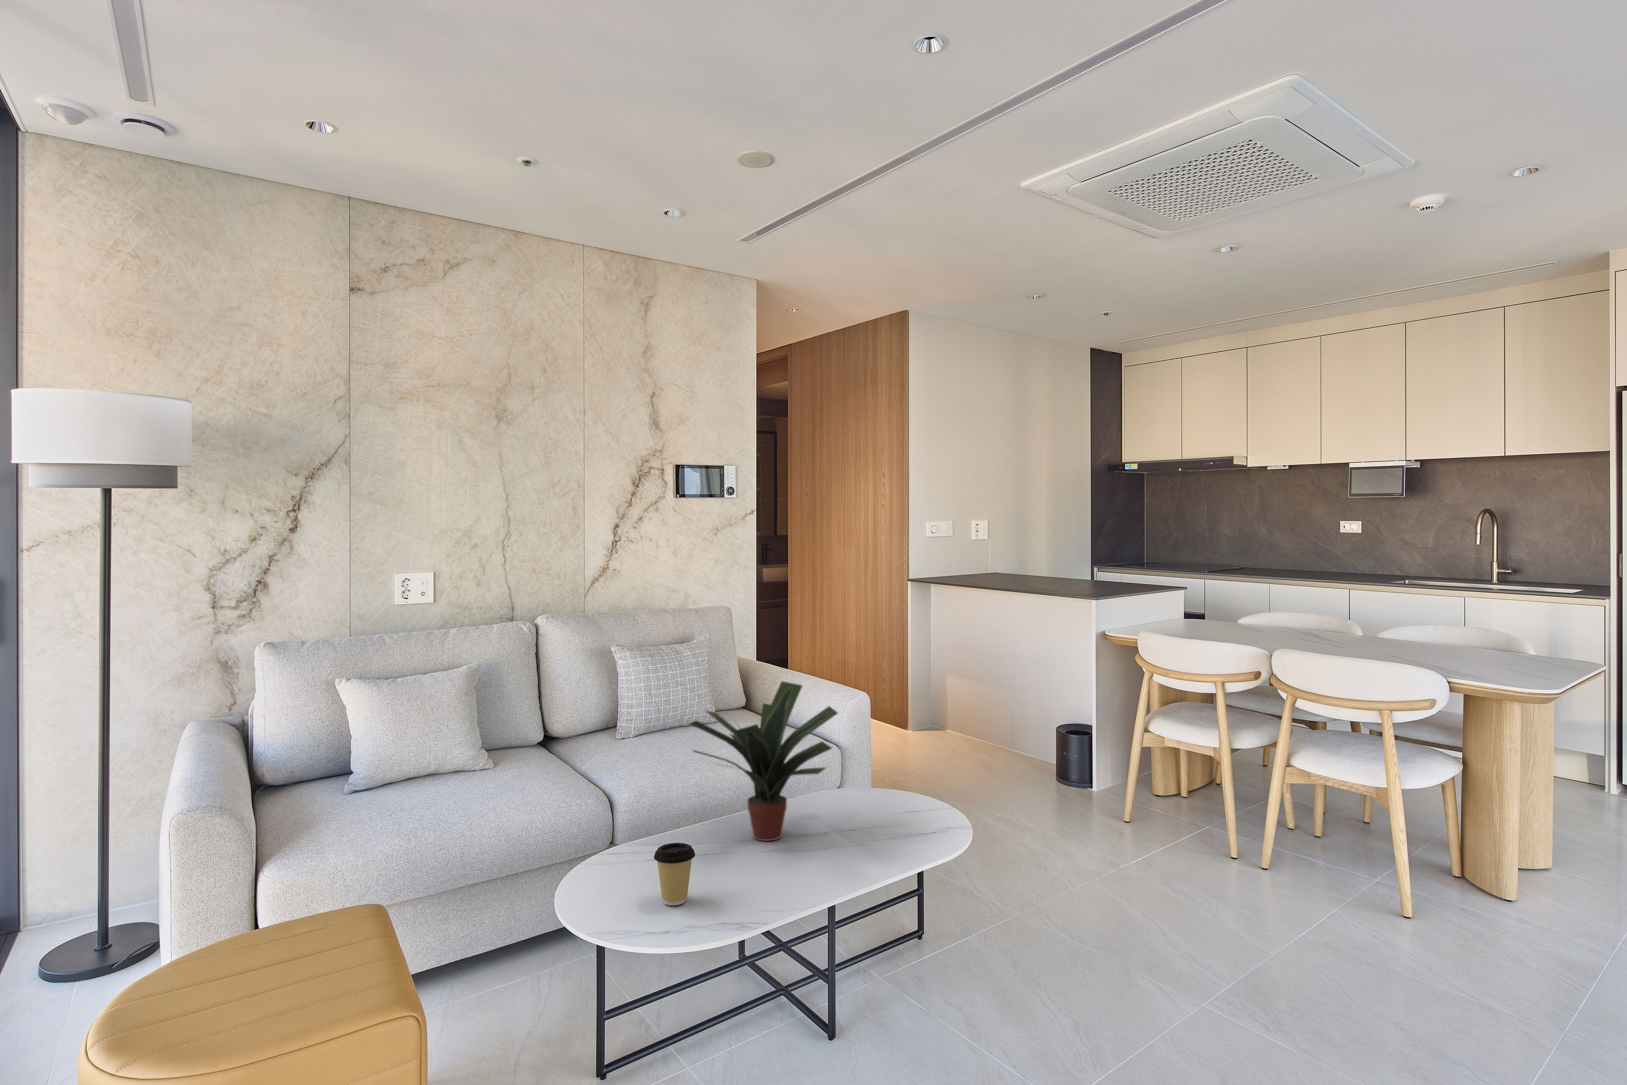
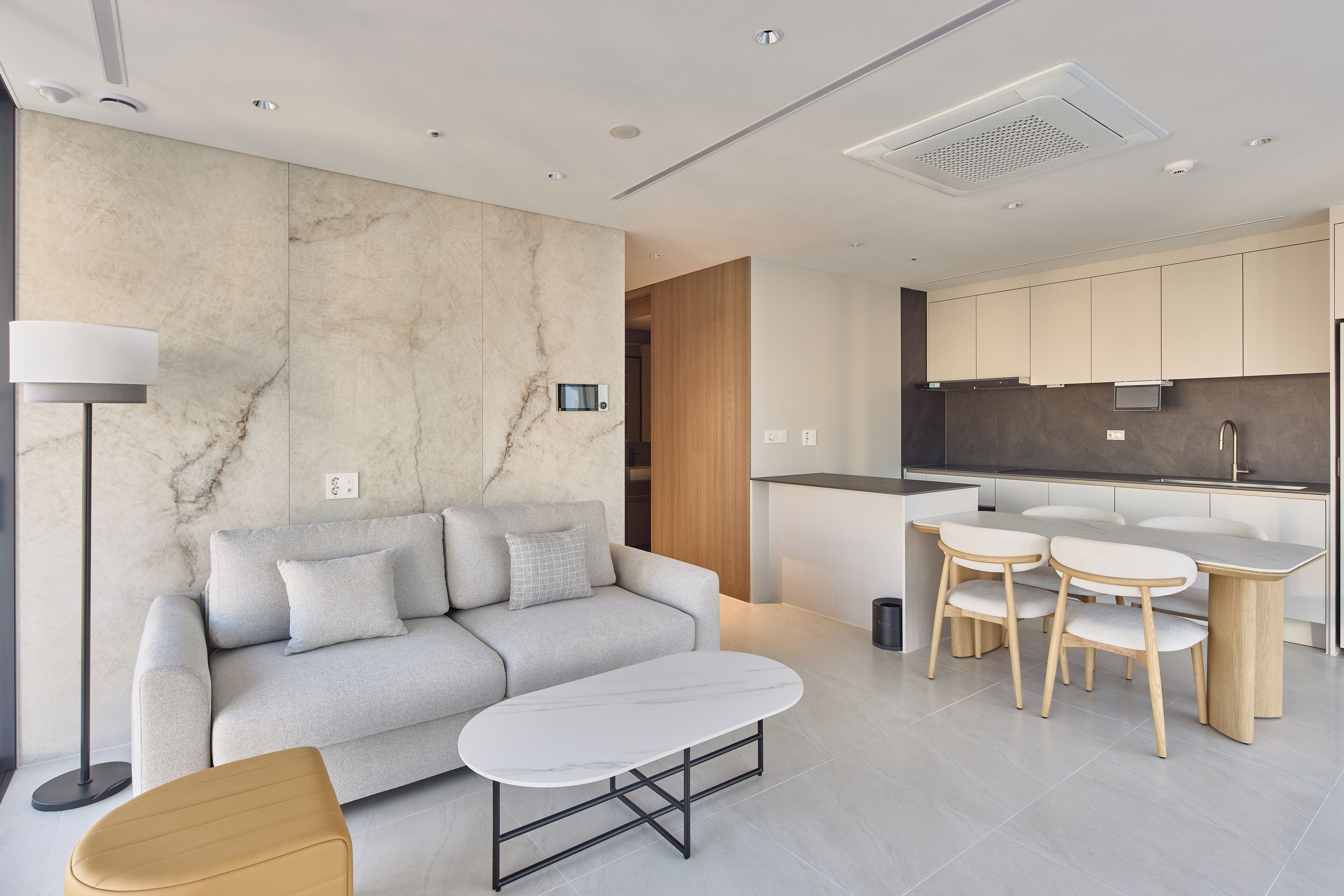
- potted plant (755, 754)
- coffee cup (674, 873)
